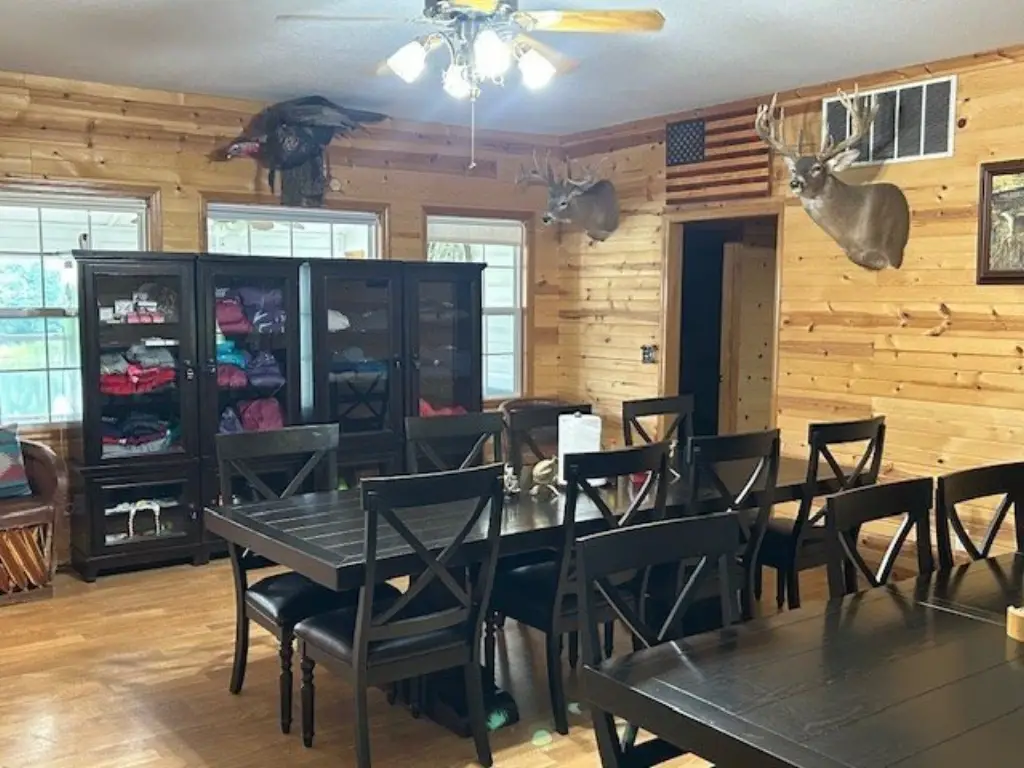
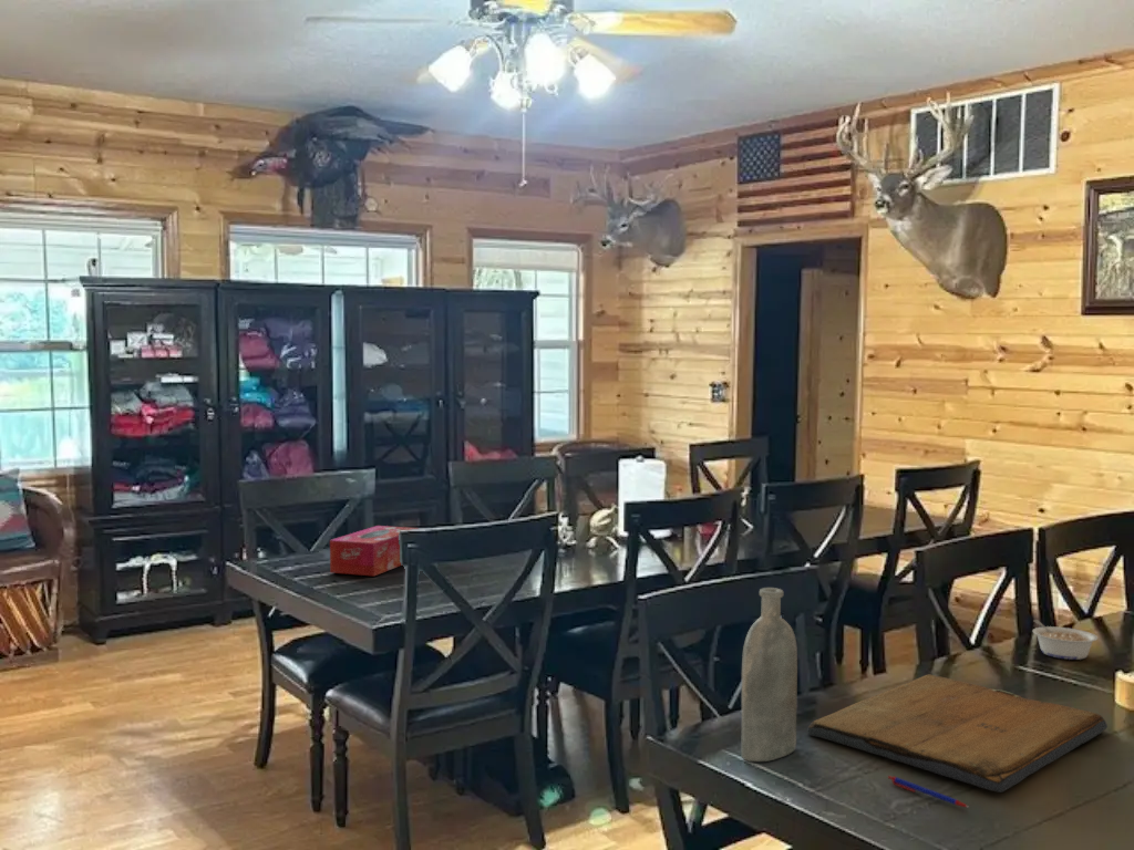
+ religious icon (957, 724)
+ pen (927, 791)
+ tissue box (375, 549)
+ legume (1061, 641)
+ bottle (770, 672)
